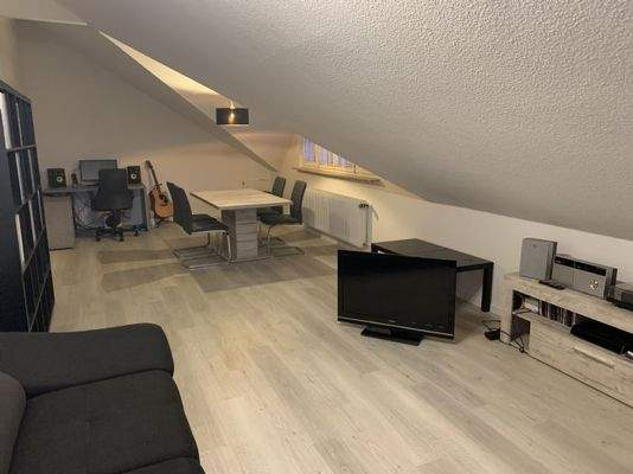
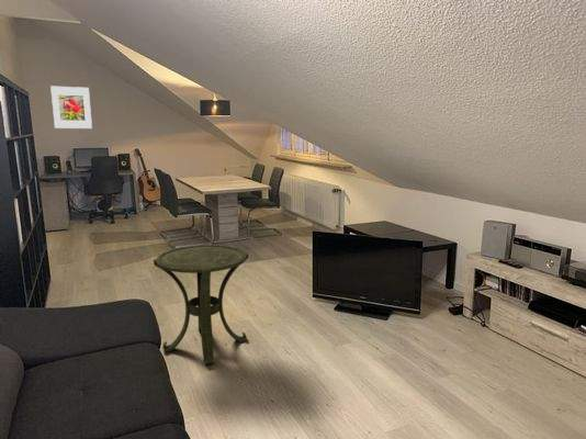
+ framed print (71, 108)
+ side table (203, 301)
